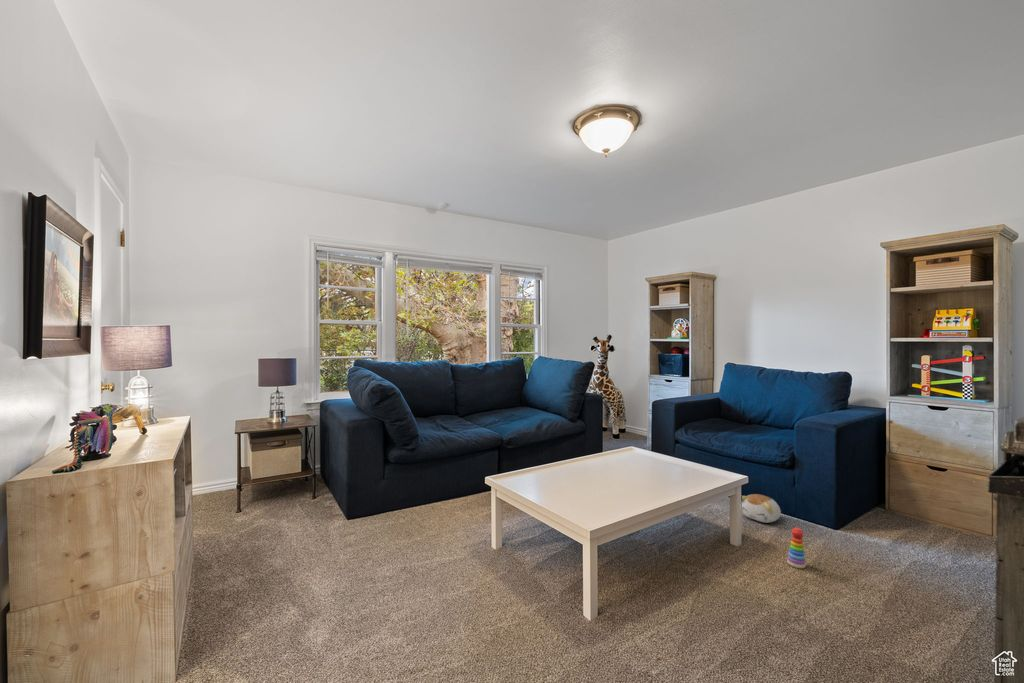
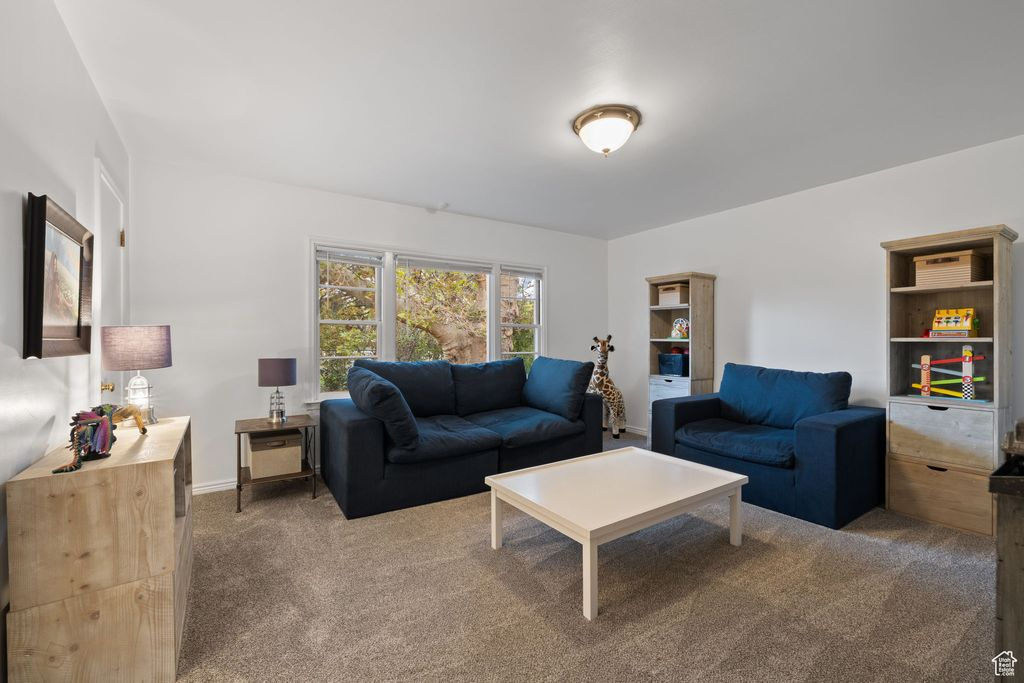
- stacking toy (796, 546)
- plush toy (762, 506)
